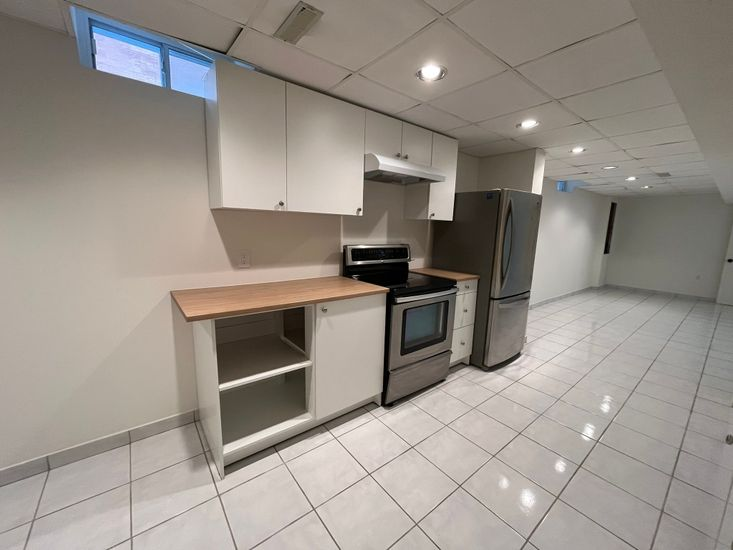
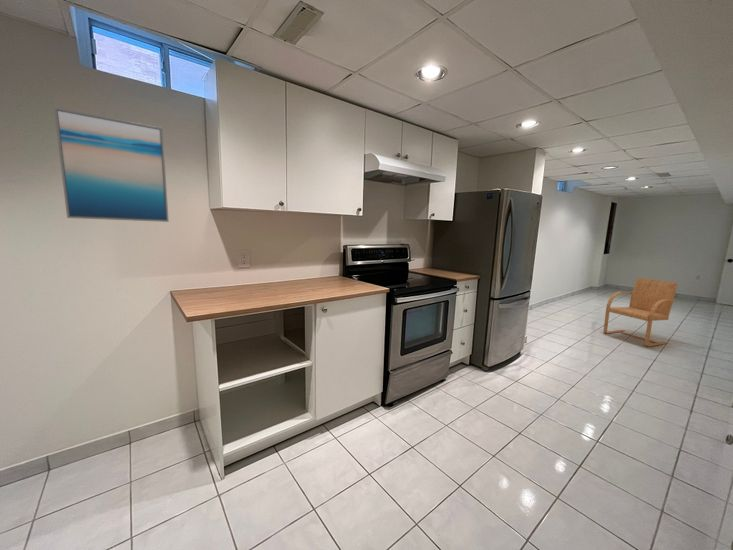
+ chair (639, 309)
+ wall art (117, 171)
